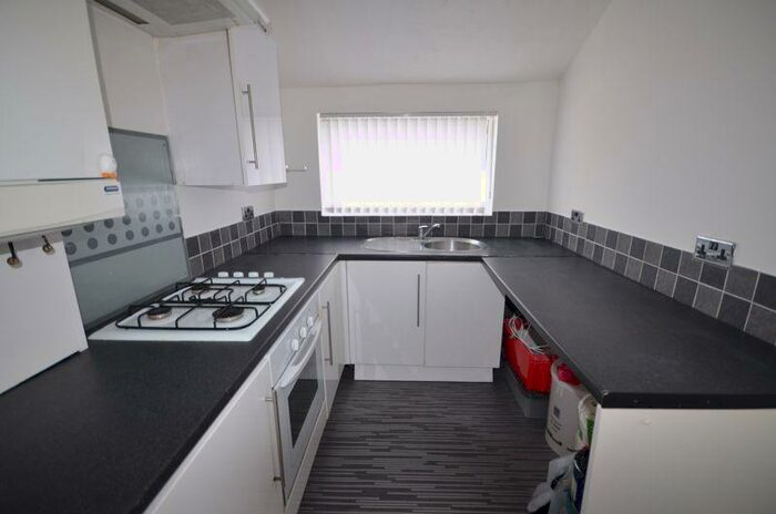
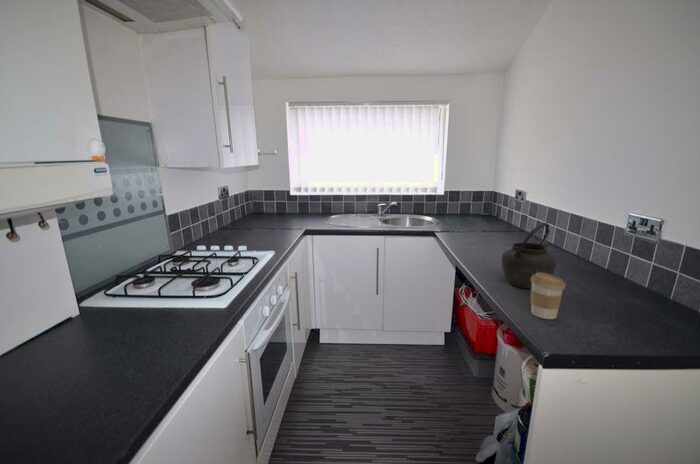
+ coffee cup (546, 295)
+ kettle (534, 252)
